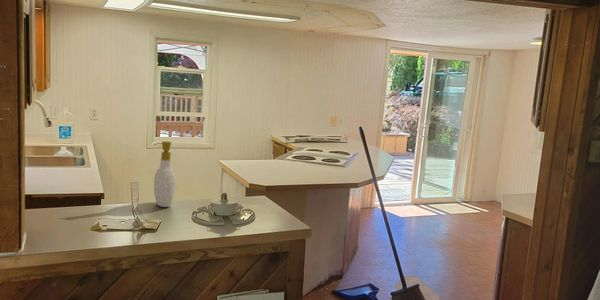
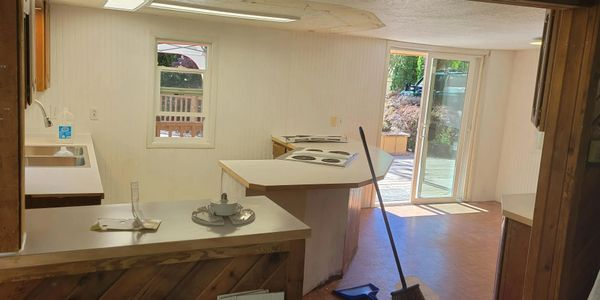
- soap bottle (164, 173)
